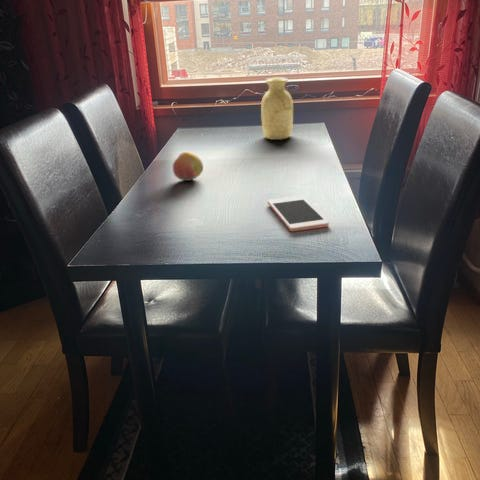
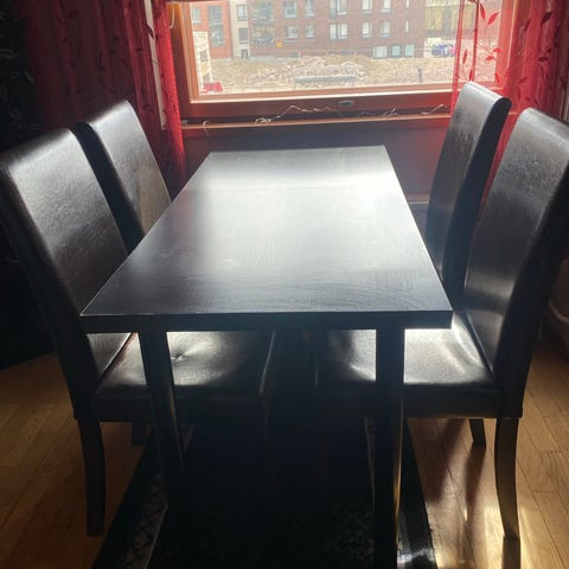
- fruit (187, 166)
- vase (277, 108)
- cell phone (296, 212)
